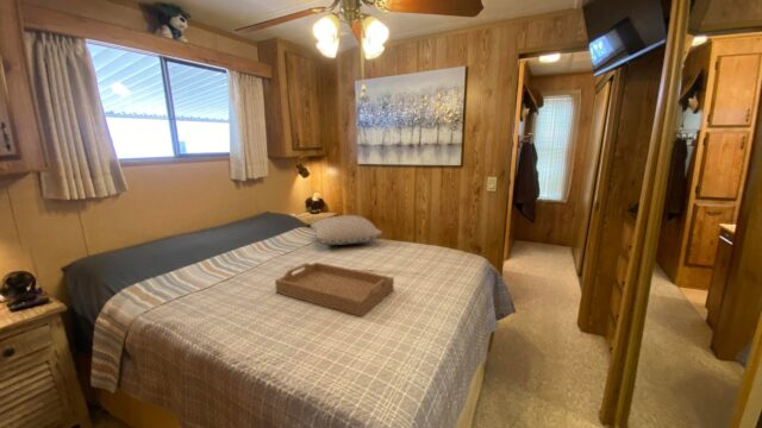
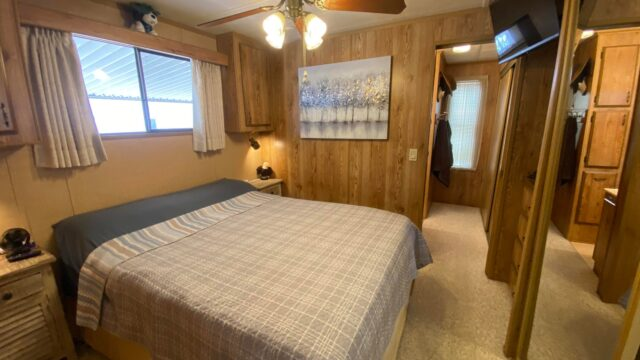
- serving tray (335, 283)
- pillow (344, 228)
